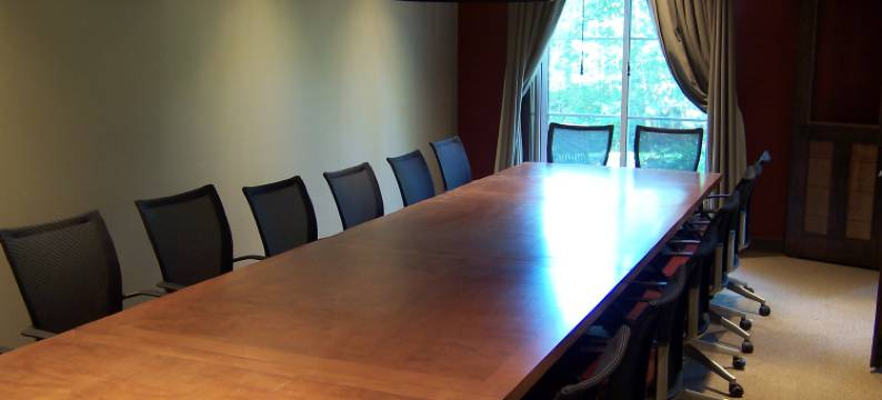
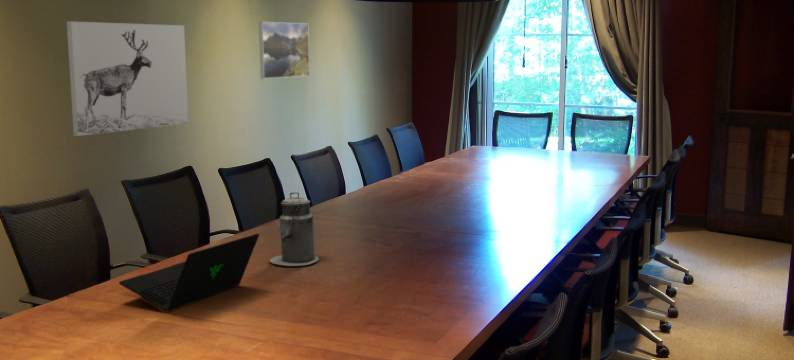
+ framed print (285, 50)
+ canister (293, 227)
+ wall art (132, 76)
+ laptop (191, 267)
